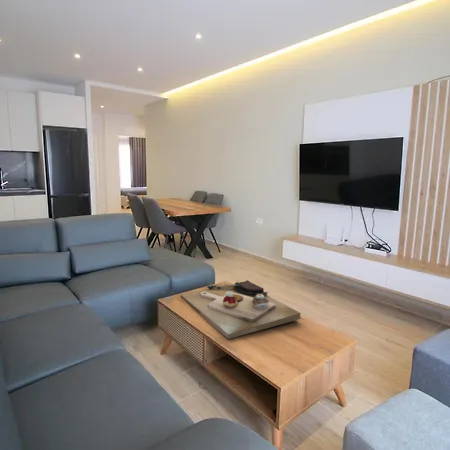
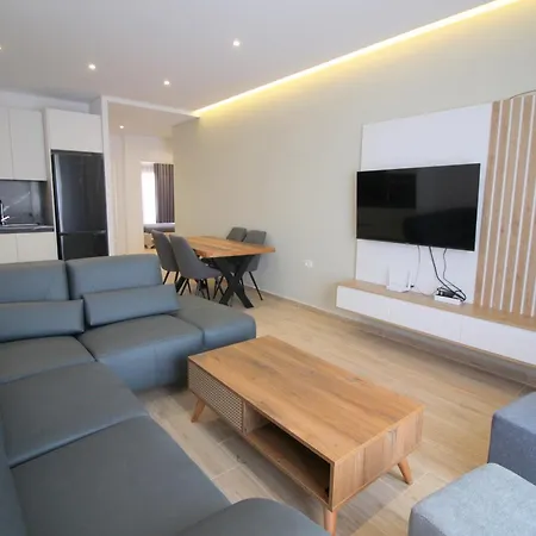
- decorative tray (236, 298)
